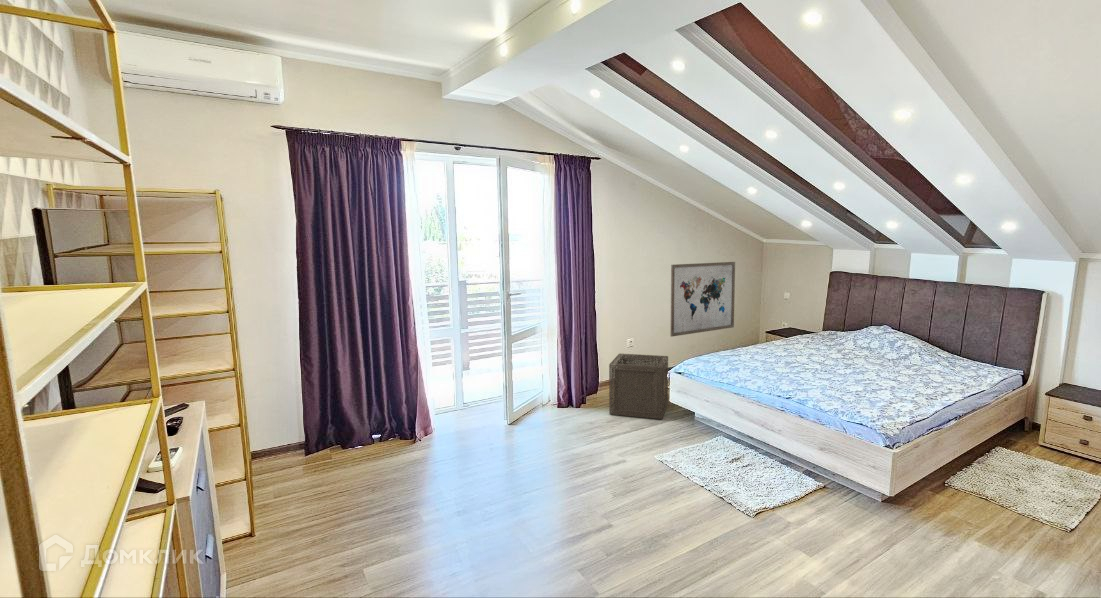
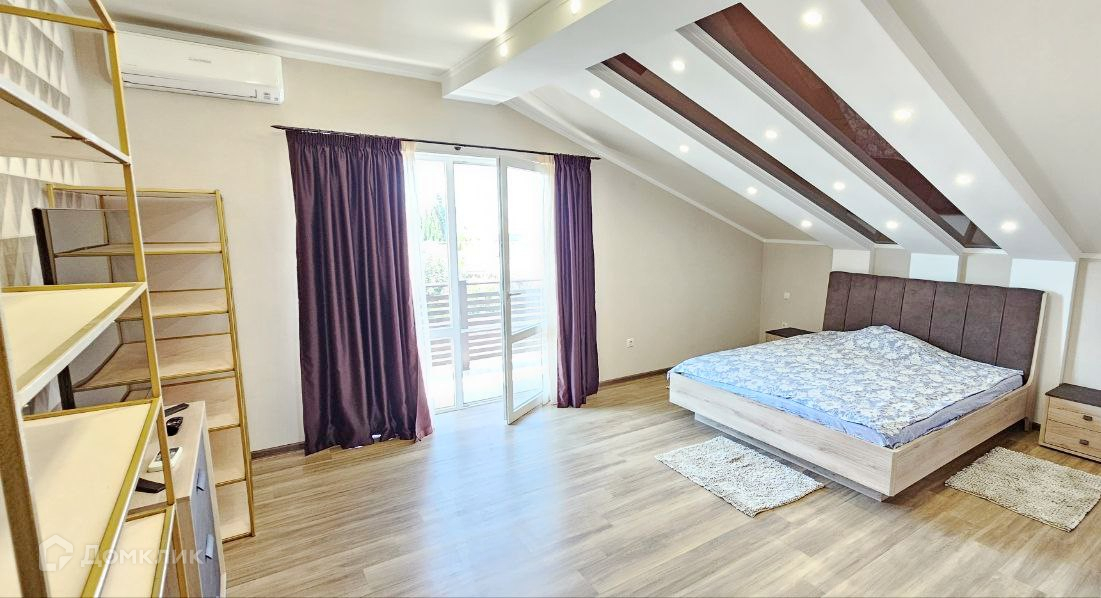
- storage basket (639, 384)
- wall art (704, 297)
